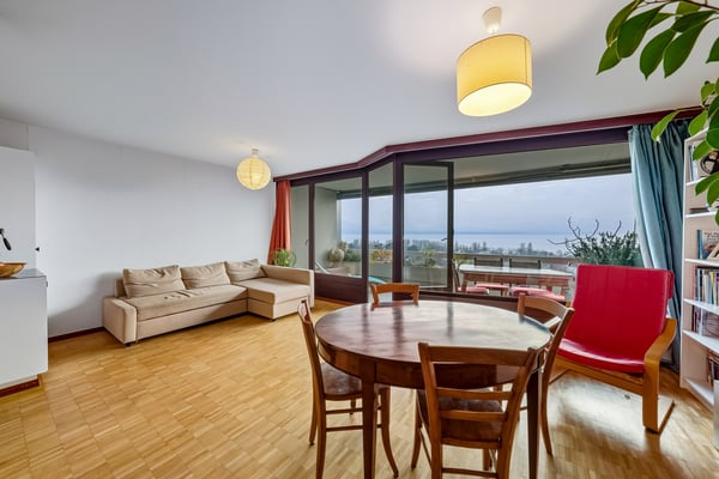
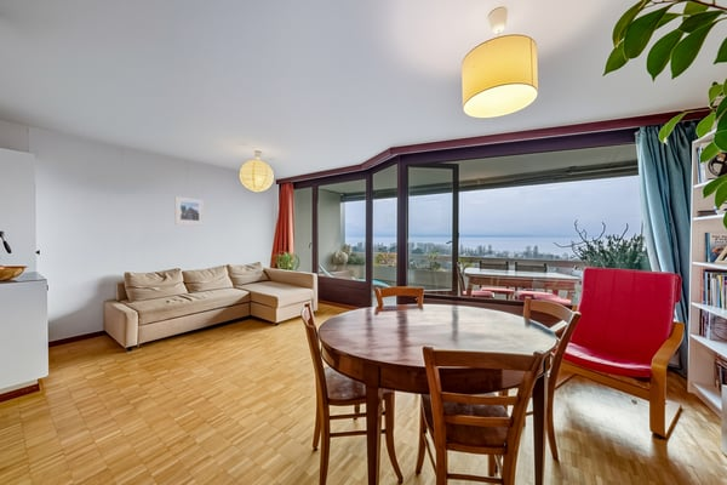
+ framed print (189, 211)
